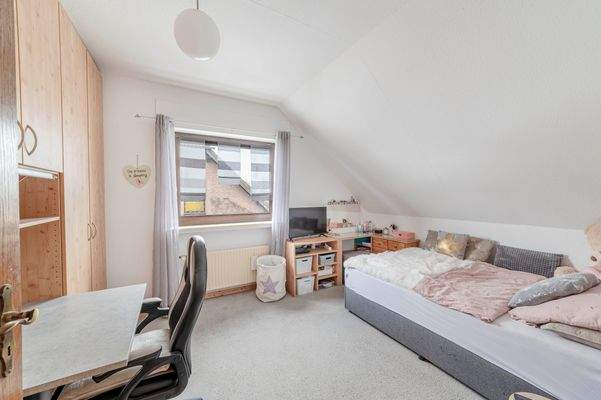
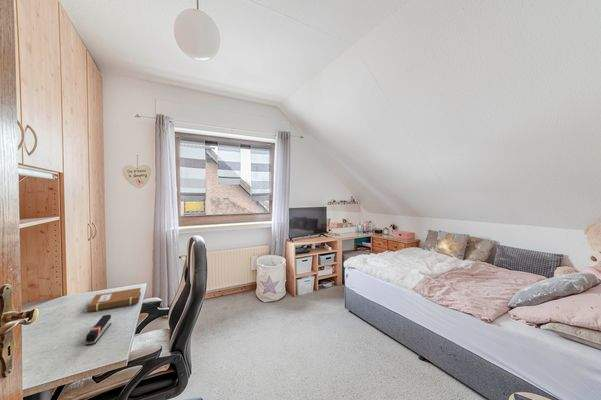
+ stapler (99, 328)
+ notebook (115, 299)
